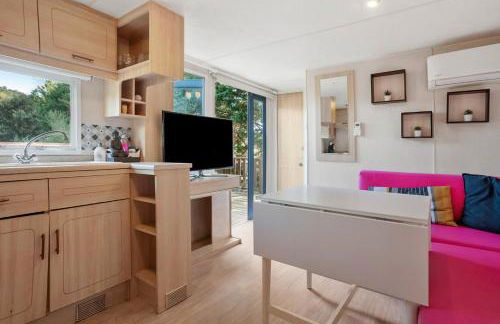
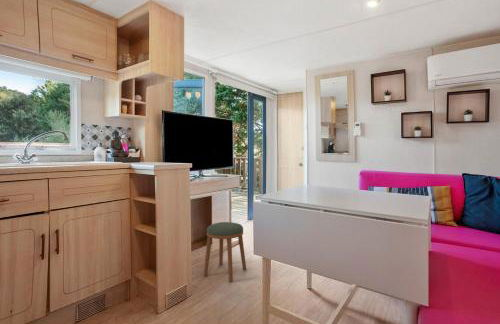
+ stool (227, 248)
